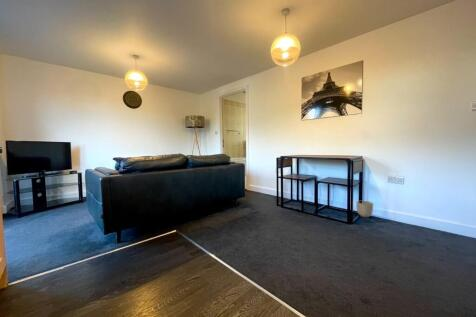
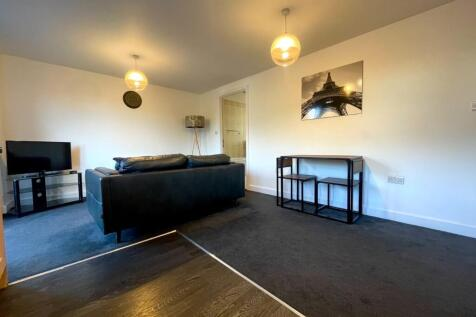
- planter (364, 209)
